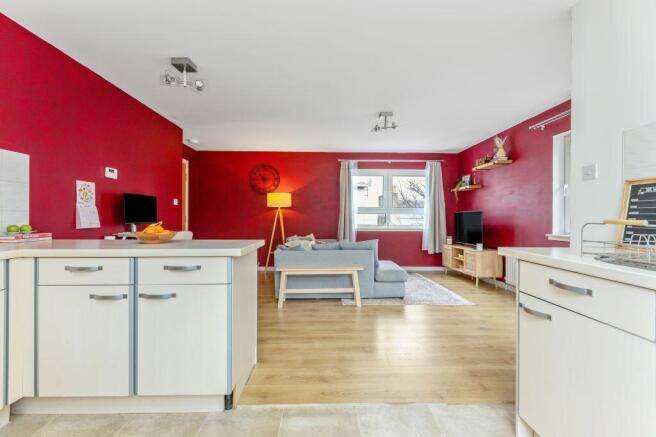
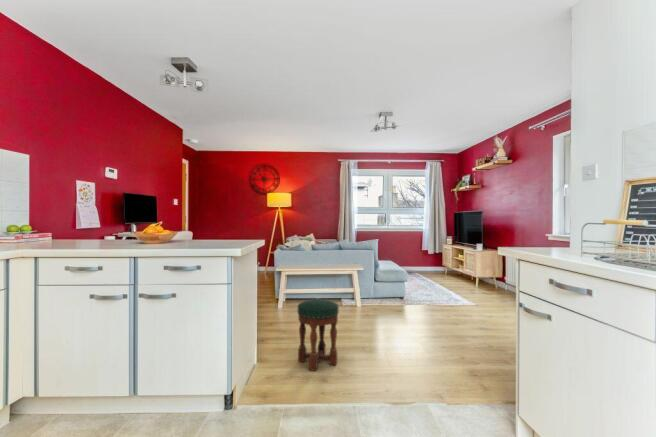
+ stool (316, 332)
